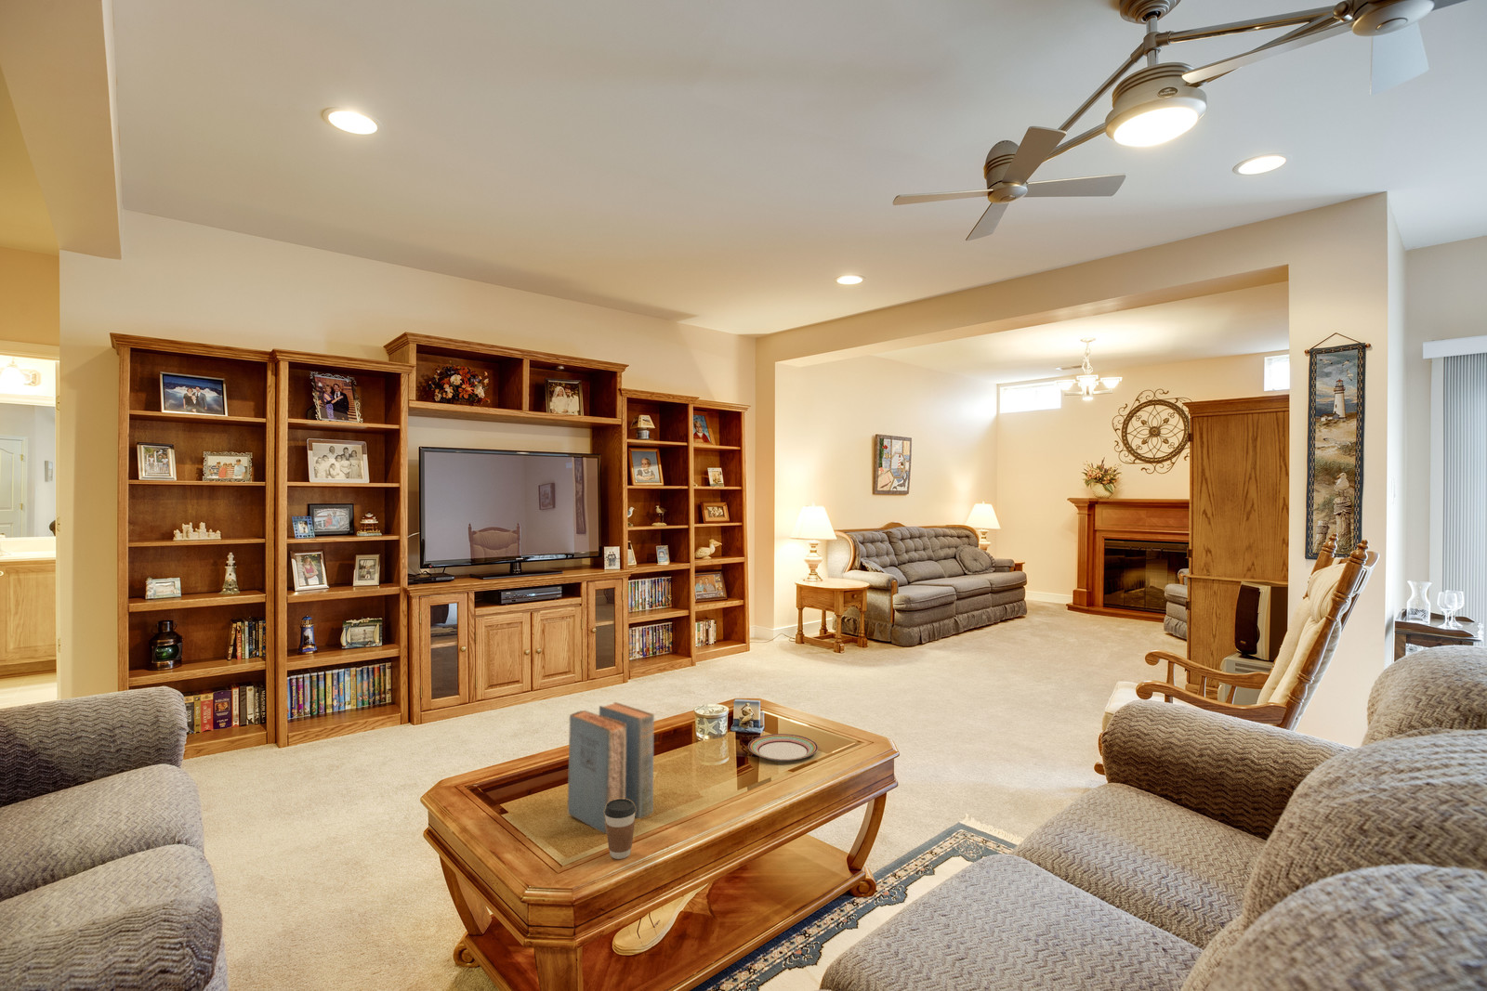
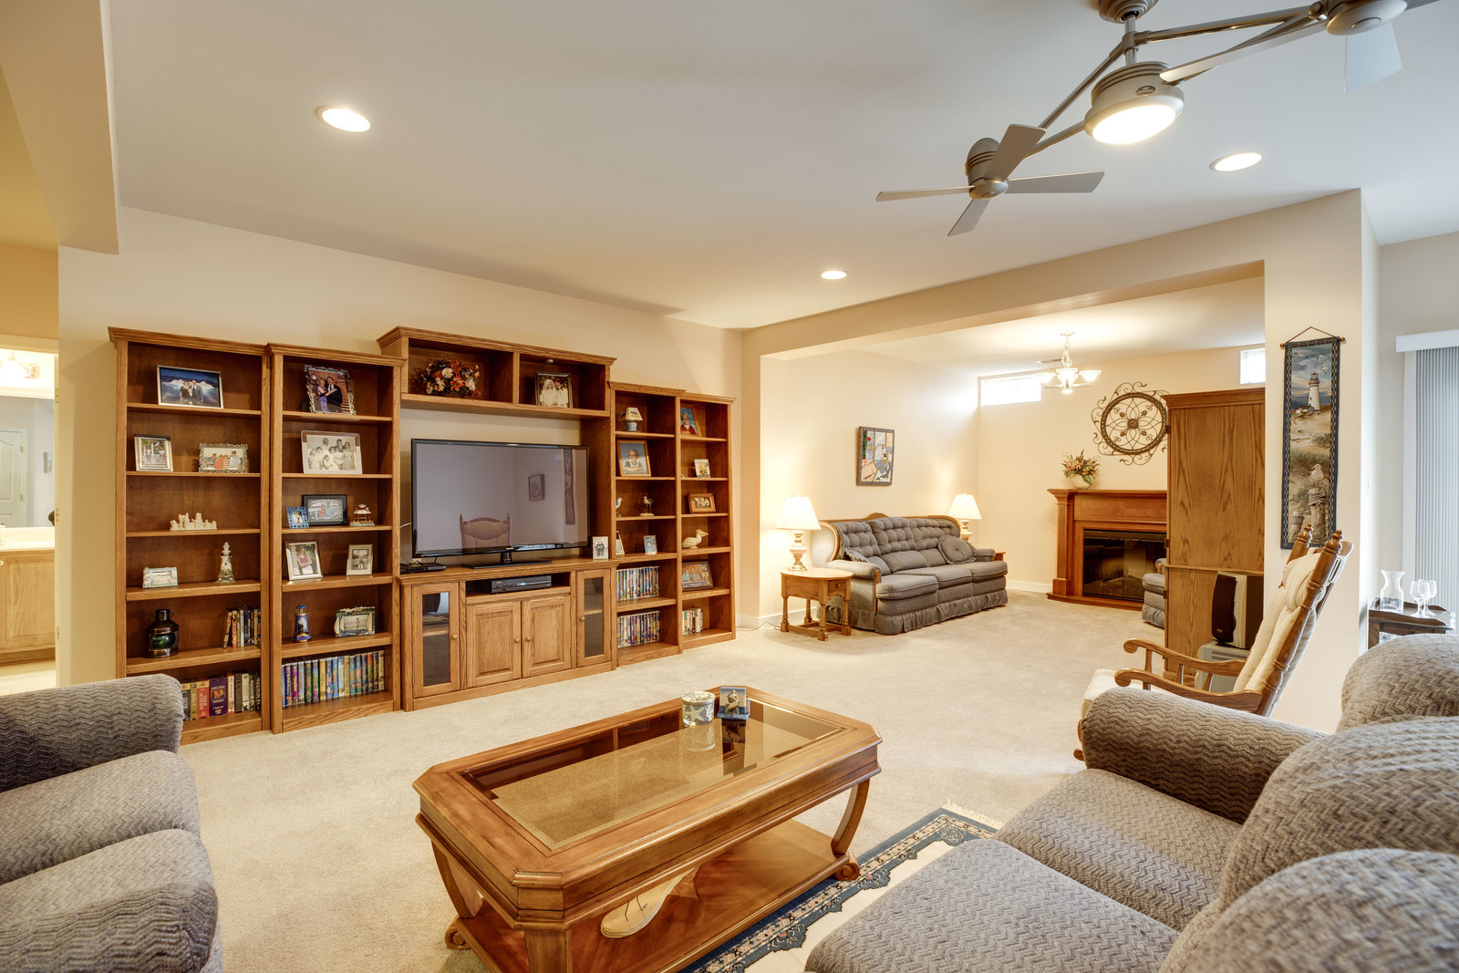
- plate (782, 749)
- book (611, 763)
- coffee cup (620, 828)
